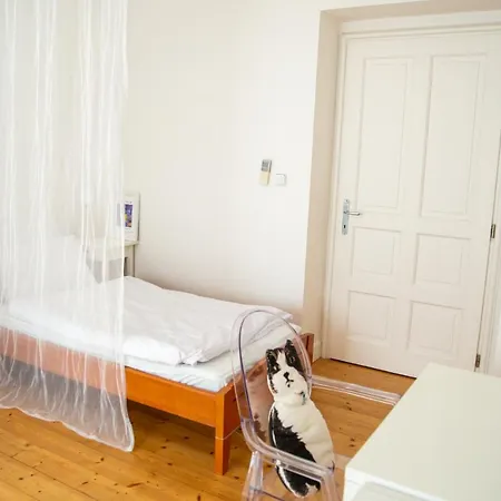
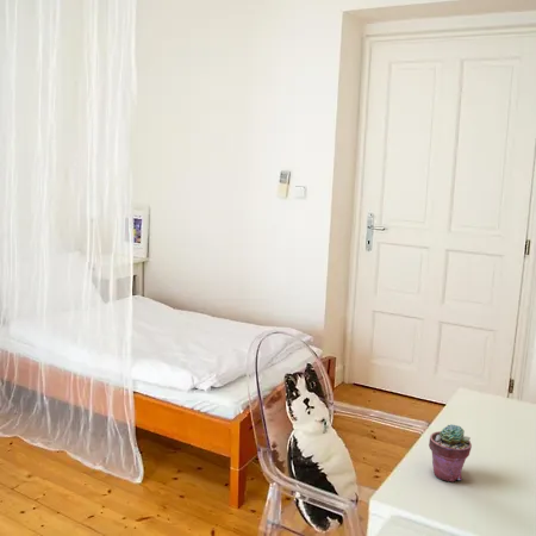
+ potted succulent (449, 450)
